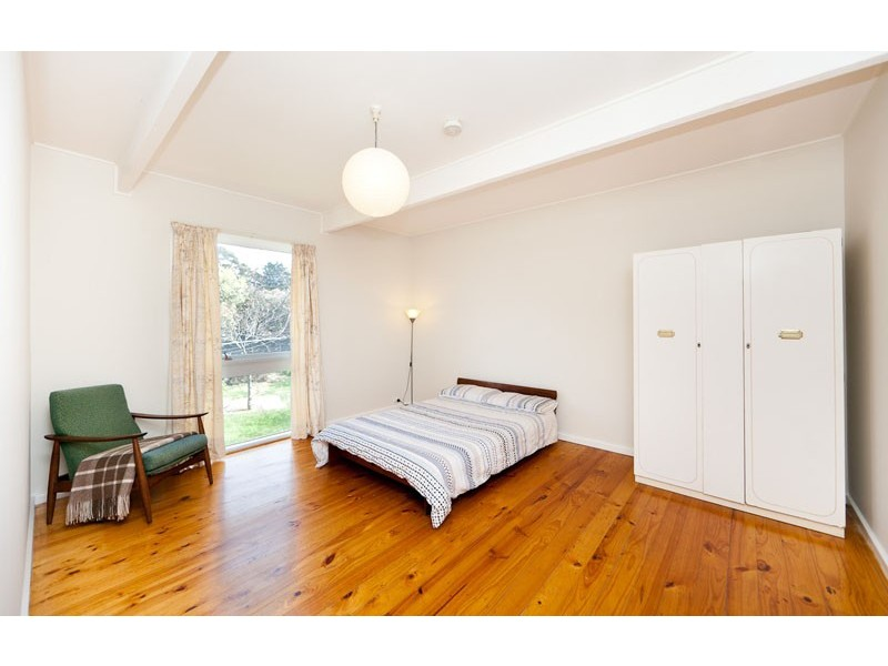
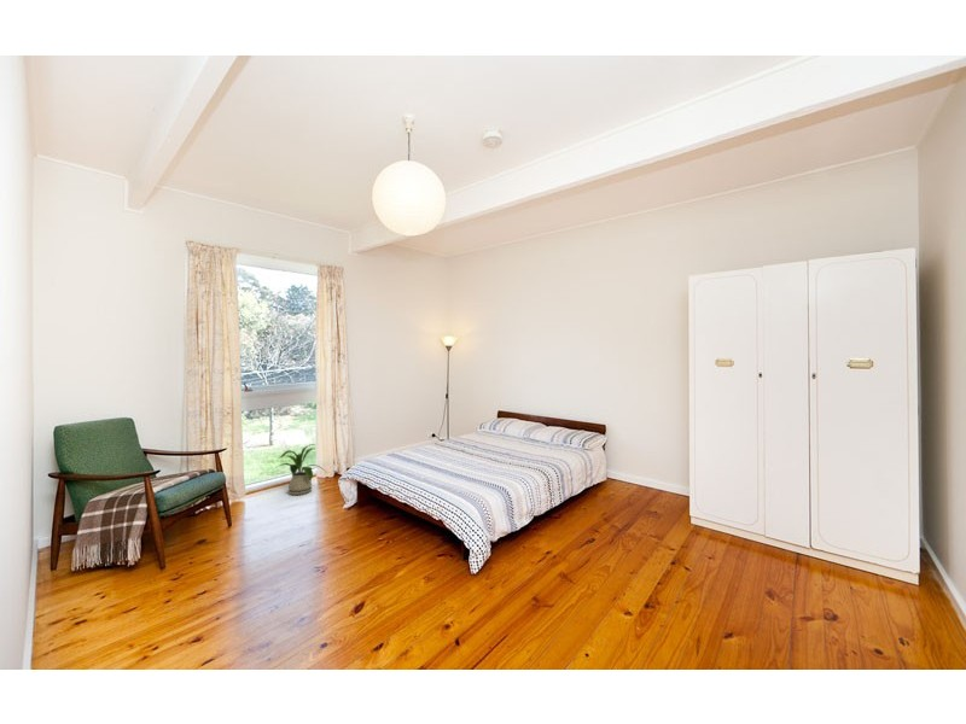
+ house plant (298, 466)
